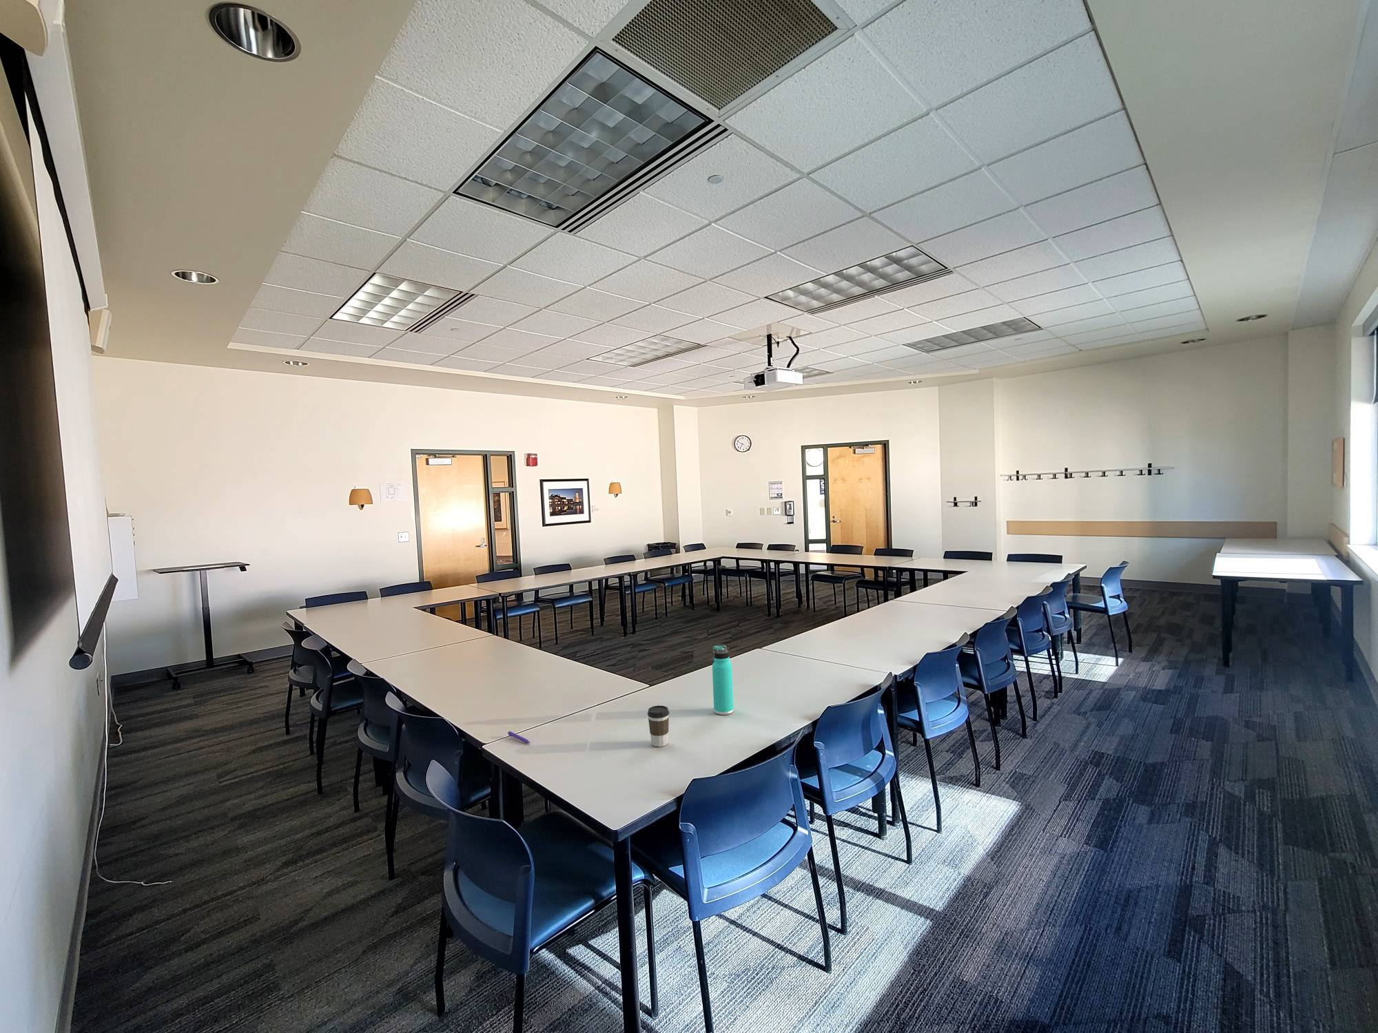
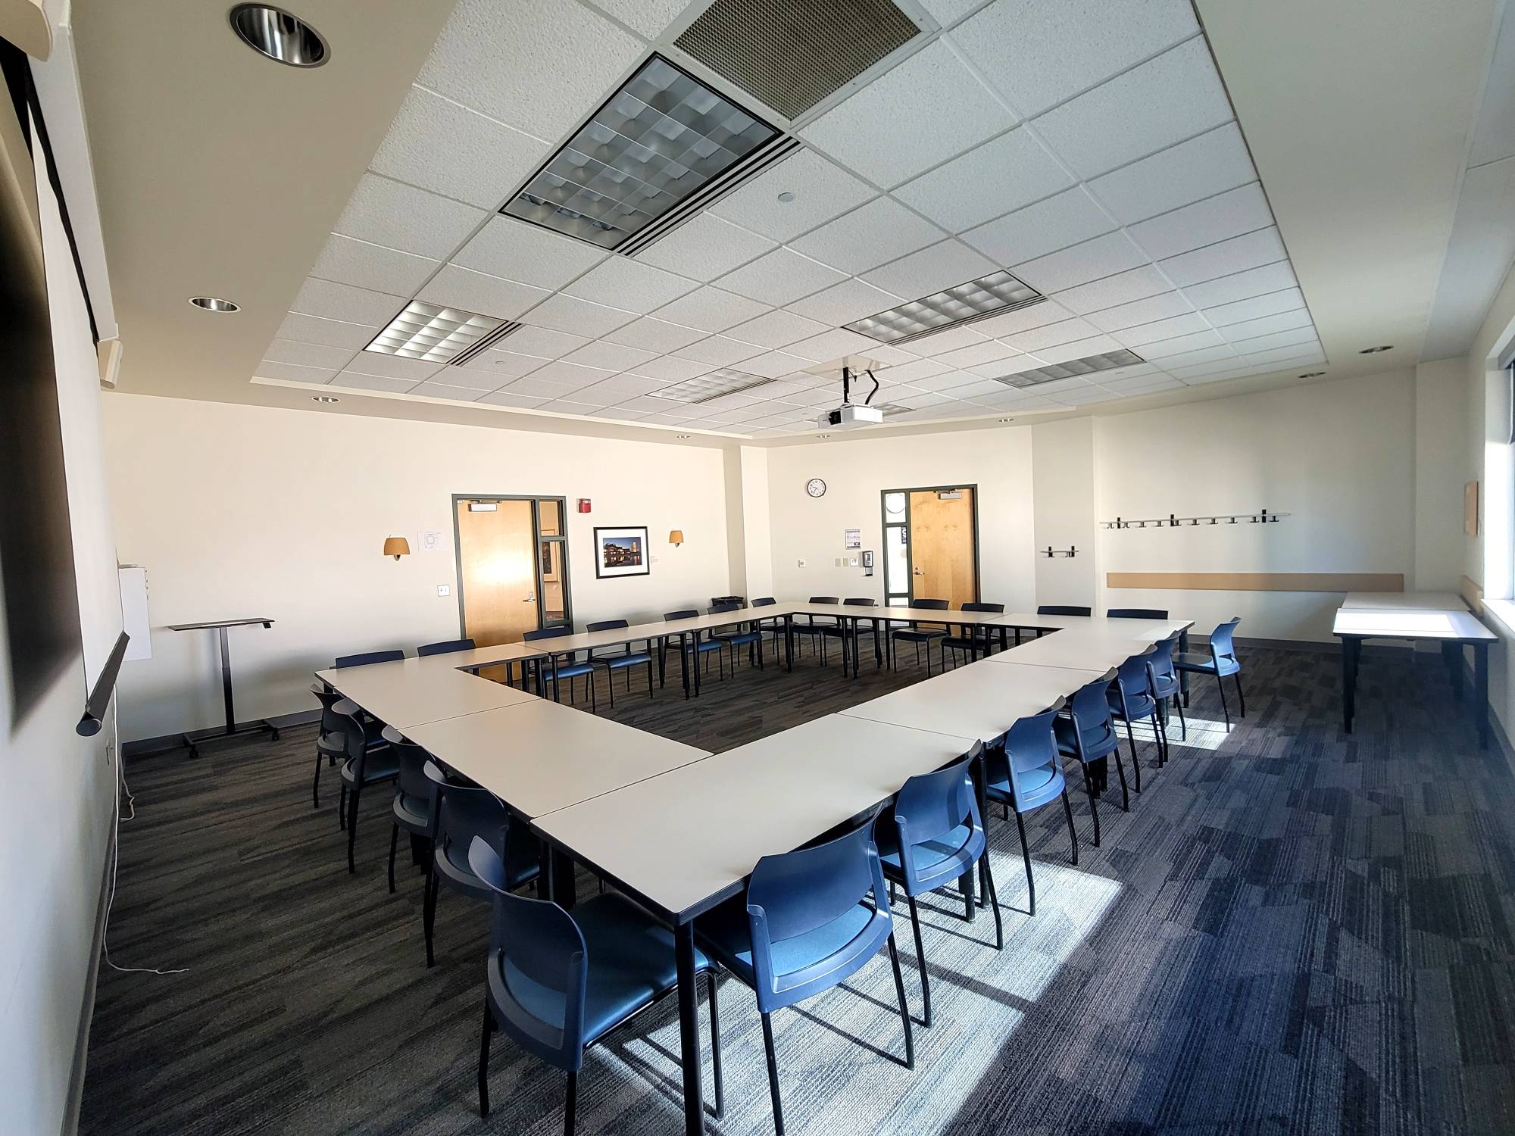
- coffee cup (659, 726)
- thermos bottle (722, 678)
- pen (519, 737)
